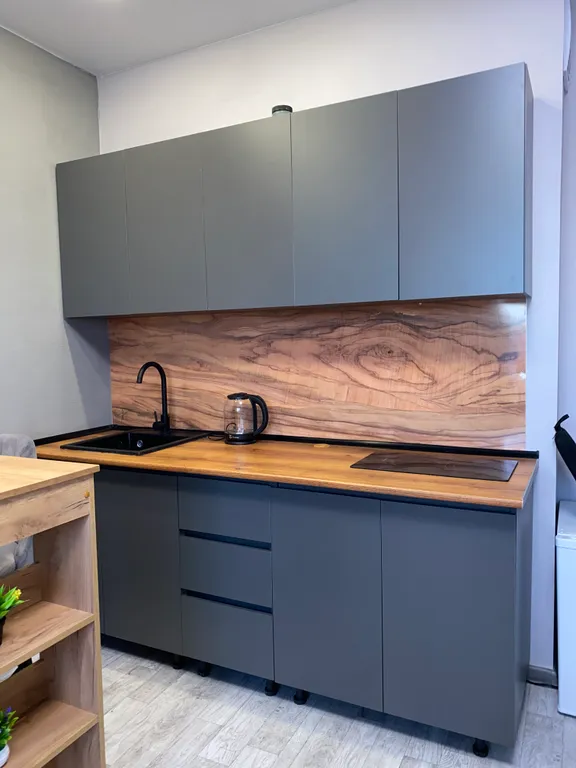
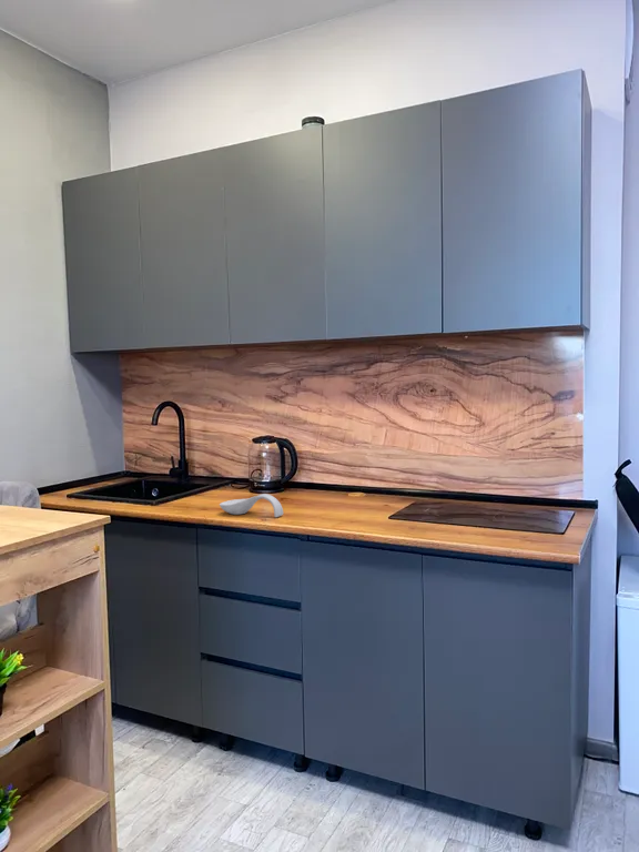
+ spoon rest (251, 504)
